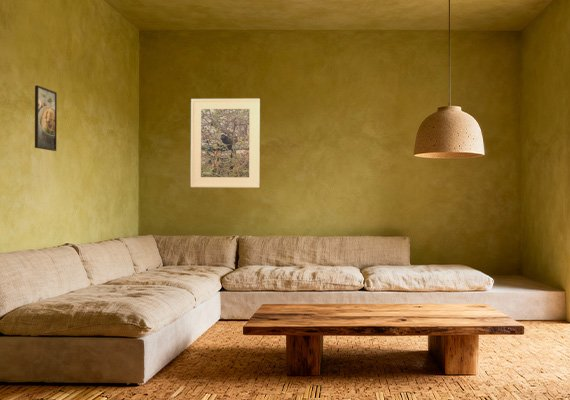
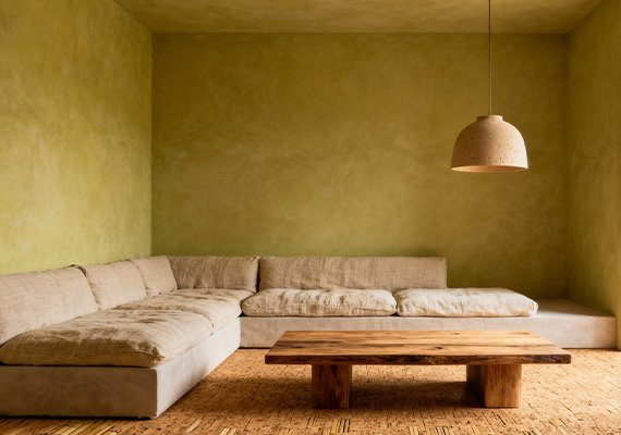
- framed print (225, 143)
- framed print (46, 119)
